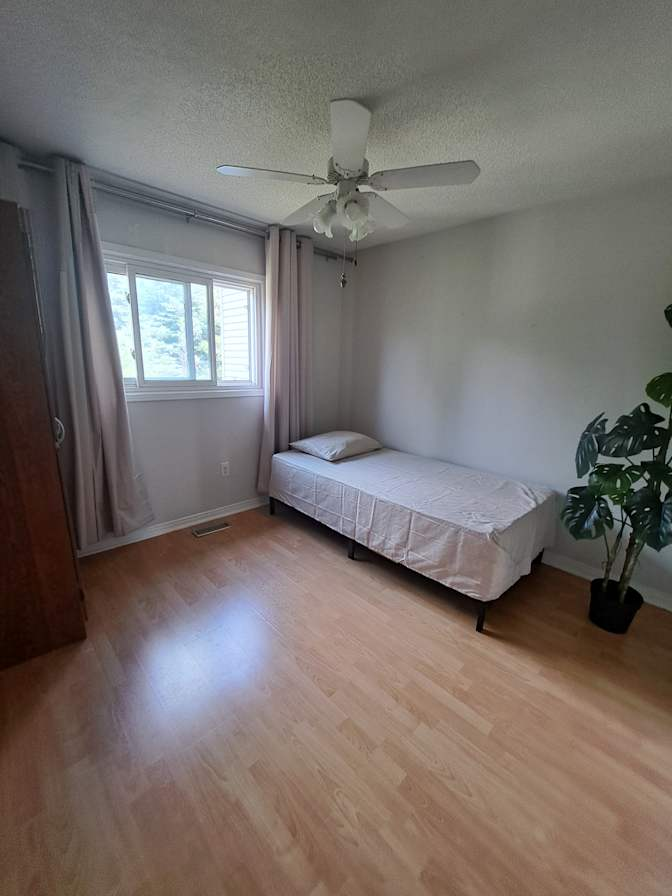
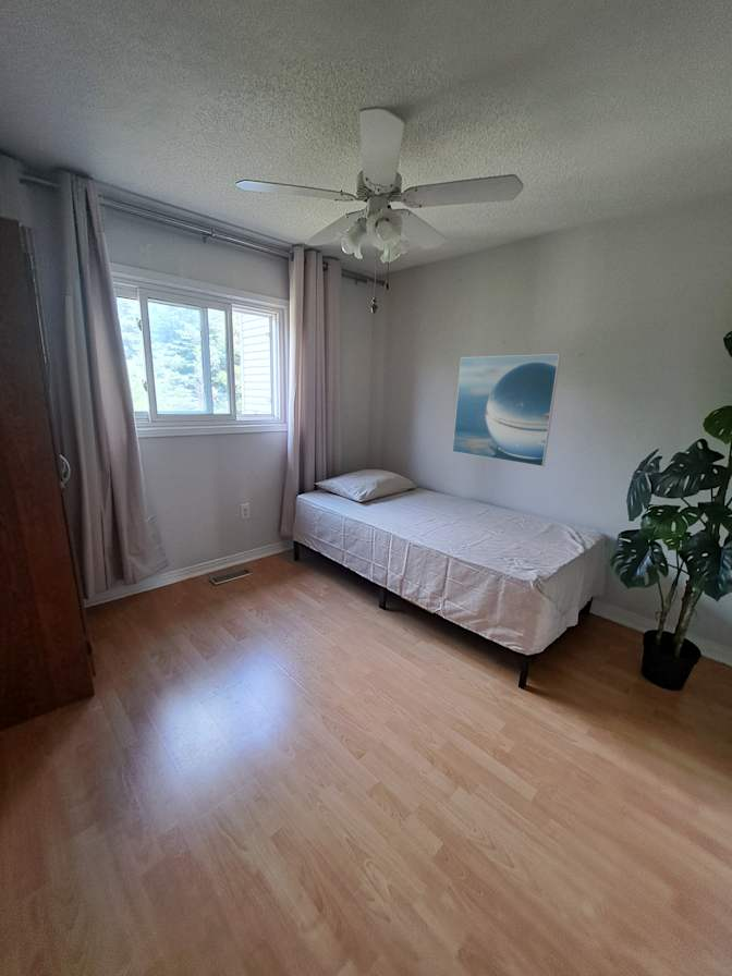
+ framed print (500, 408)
